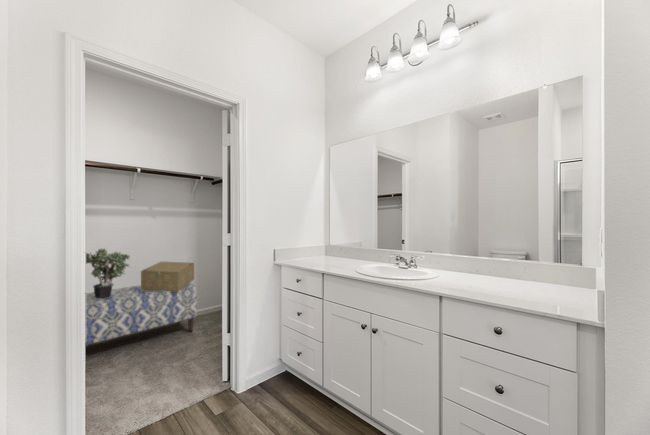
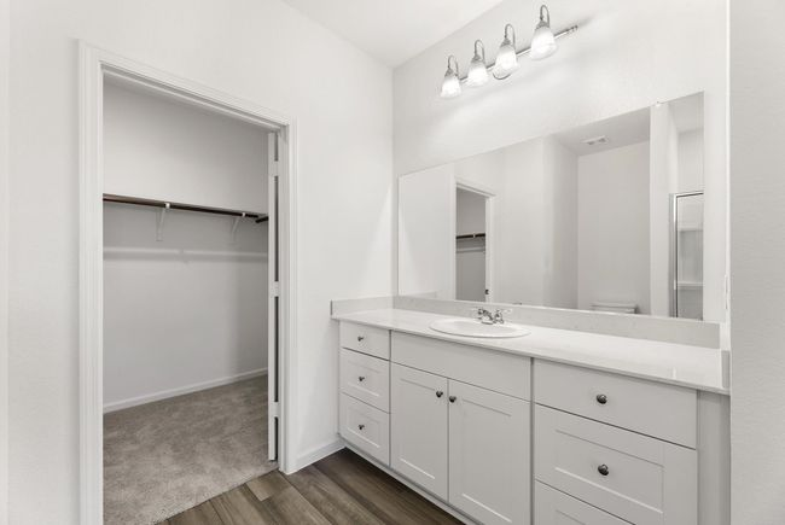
- potted plant (104, 272)
- bench (135, 314)
- decorative box (168, 277)
